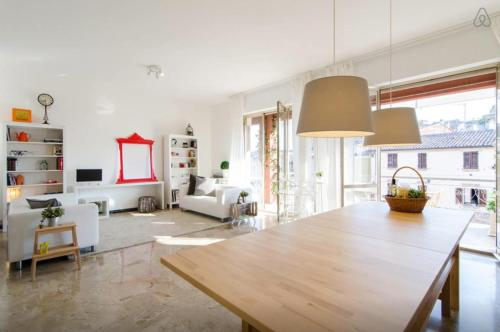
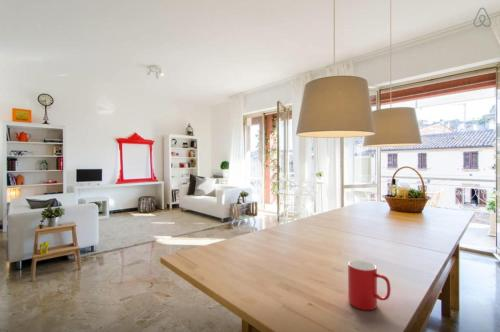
+ cup (367, 286)
